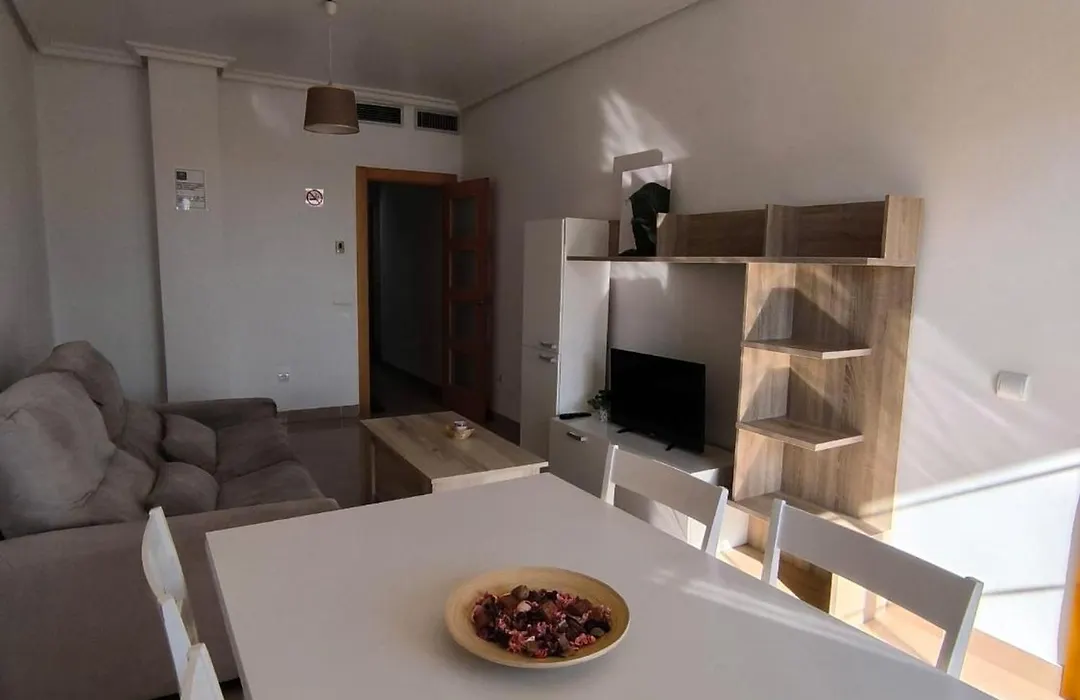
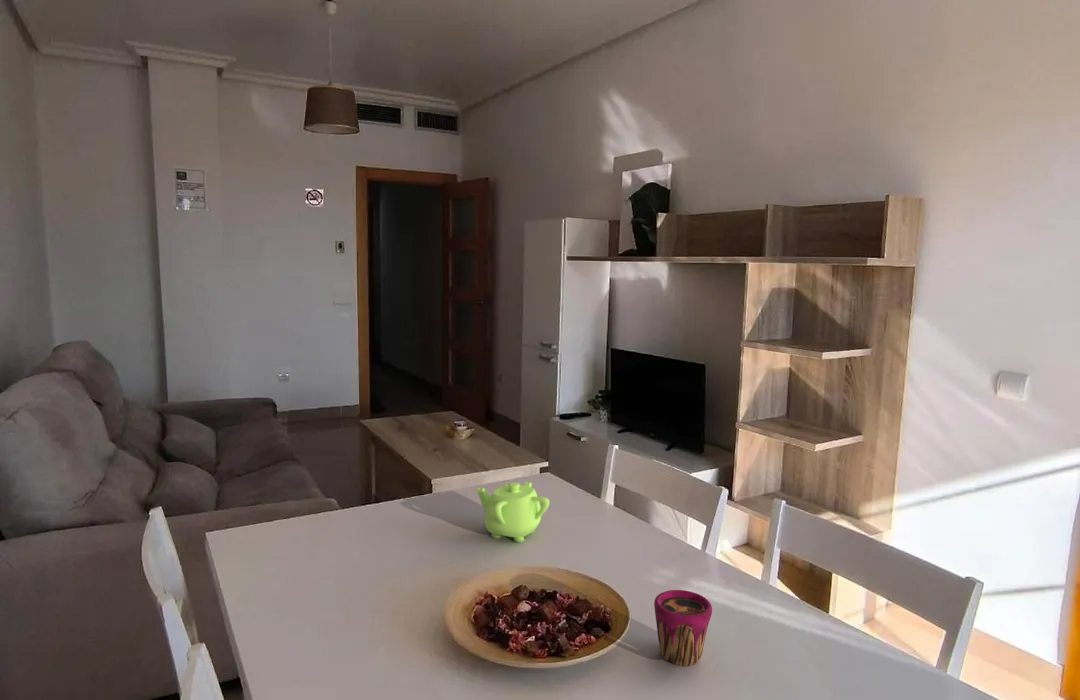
+ cup (683, 633)
+ teapot (512, 508)
